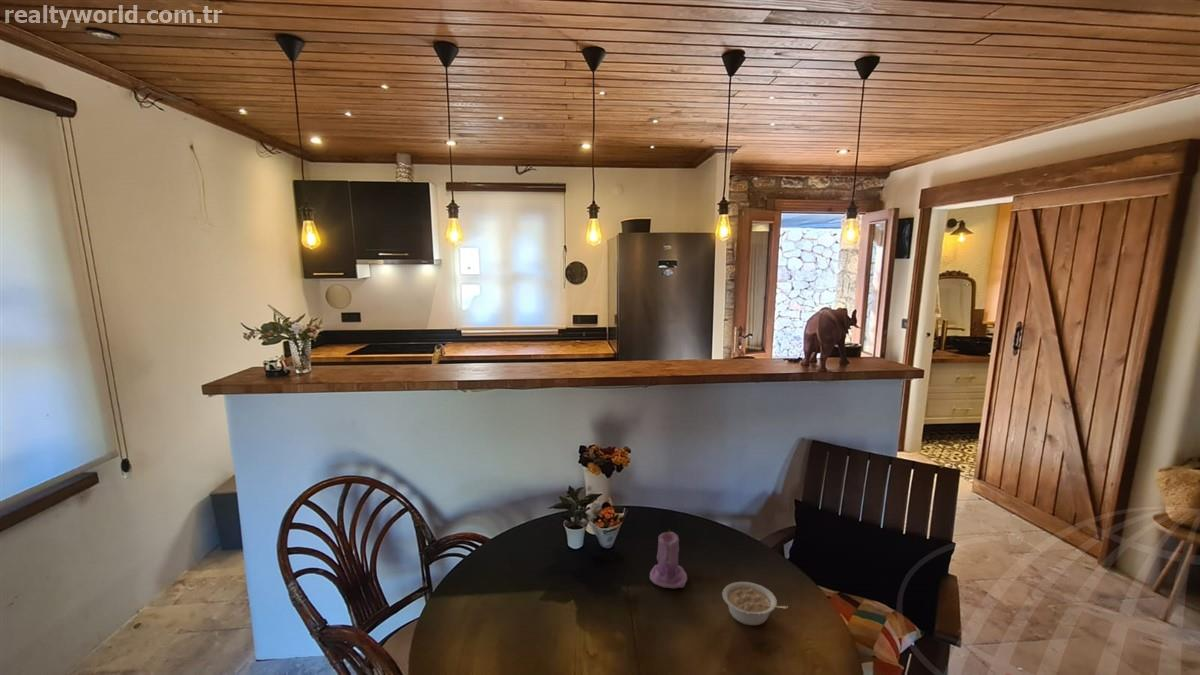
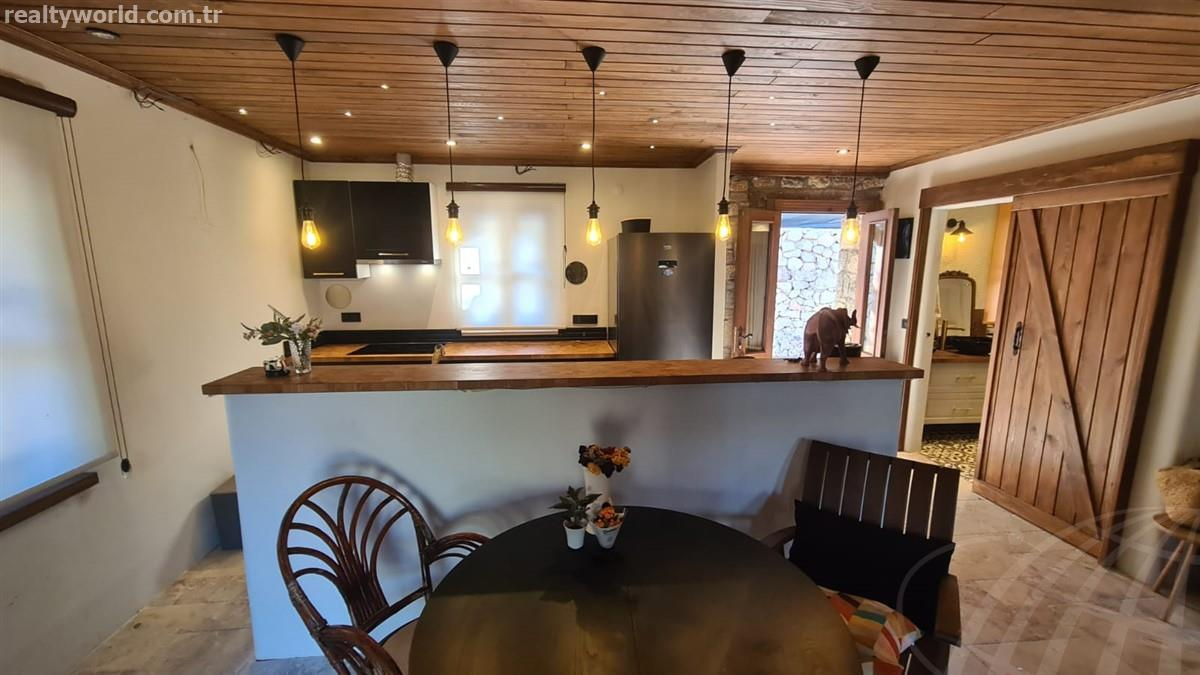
- candle (669, 552)
- legume (751, 603)
